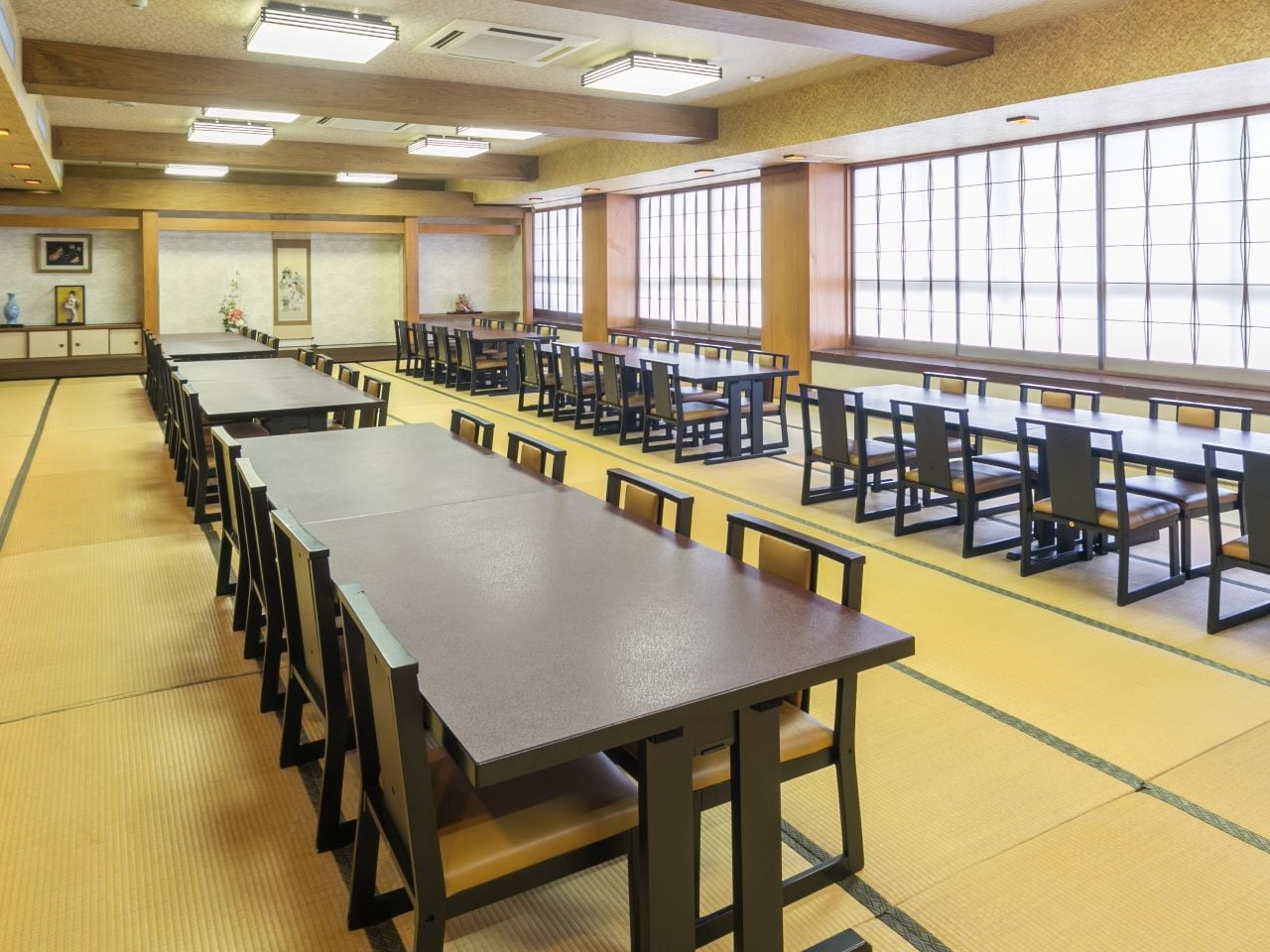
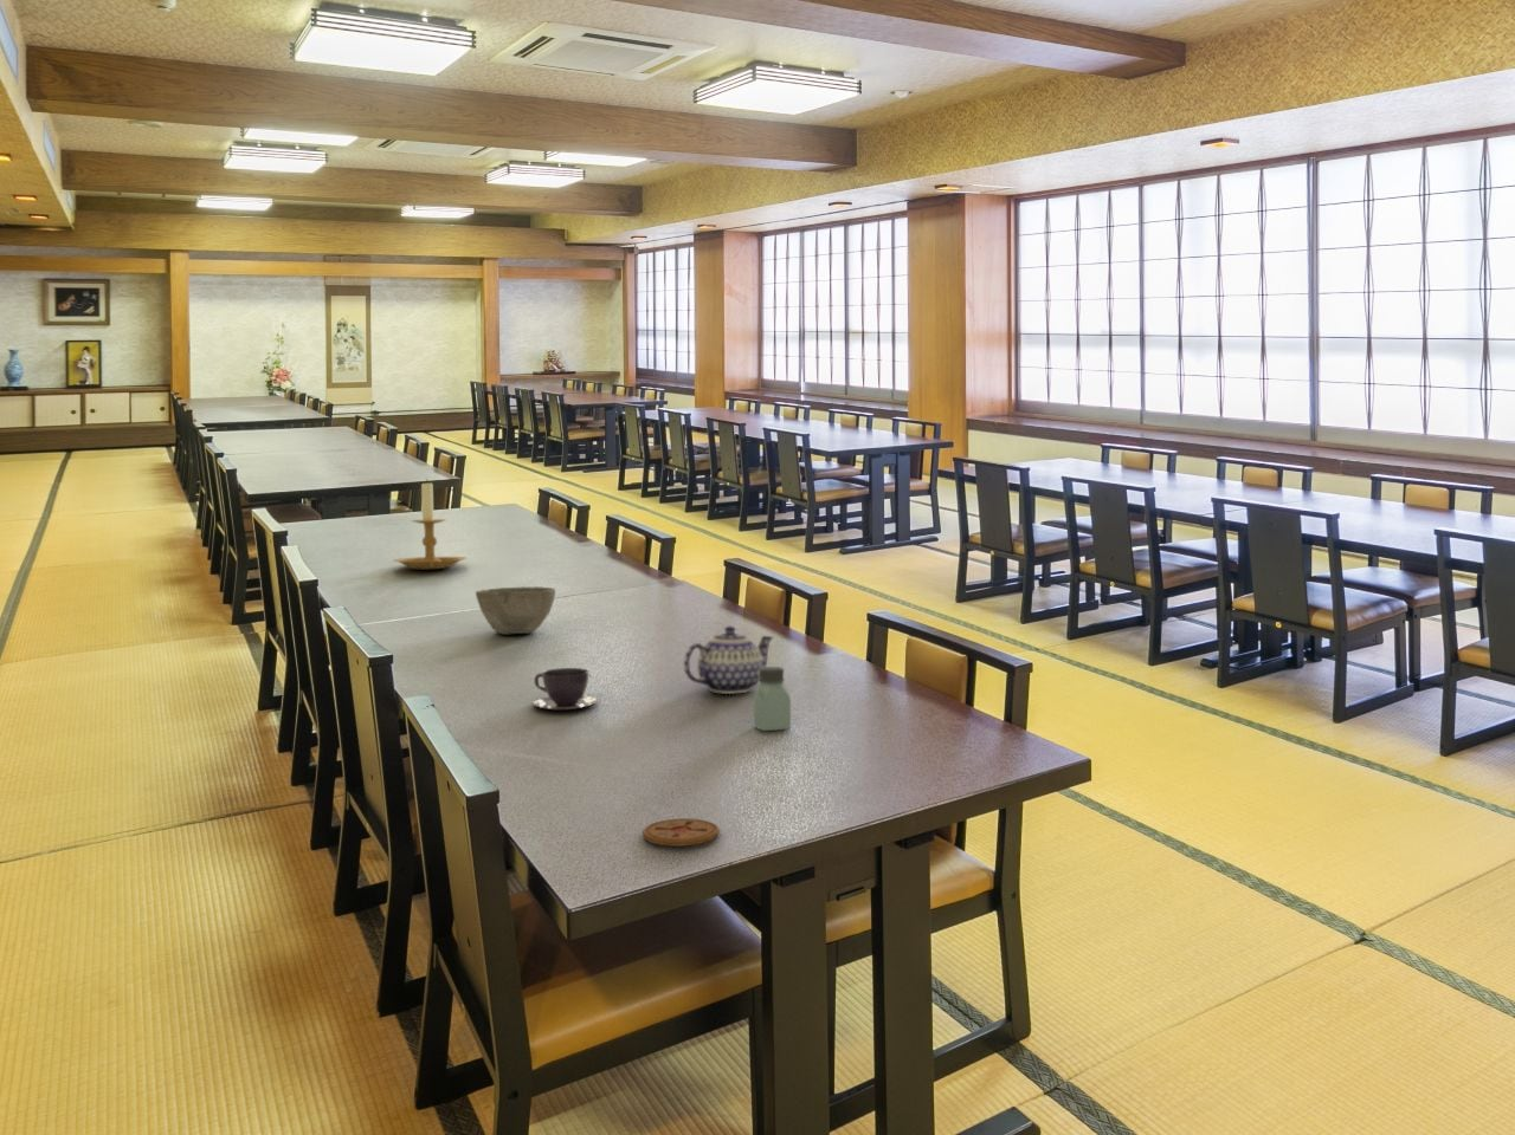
+ teacup (563, 688)
+ candle holder (428, 523)
+ teapot (730, 657)
+ coaster (681, 831)
+ bowl (517, 609)
+ saltshaker (772, 697)
